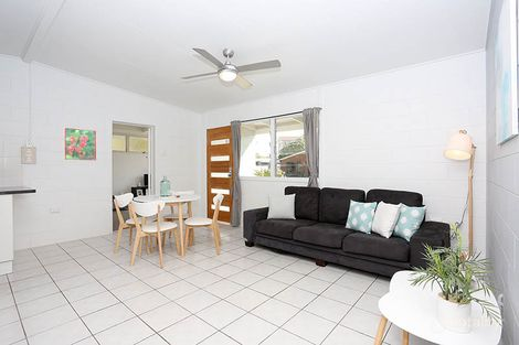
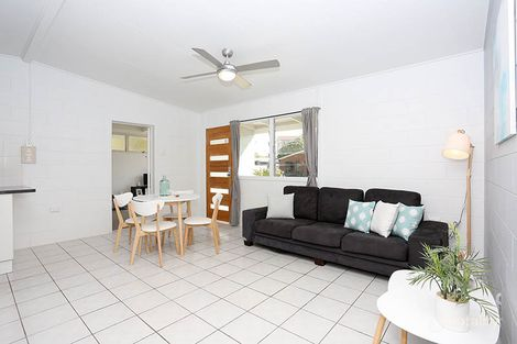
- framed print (81, 144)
